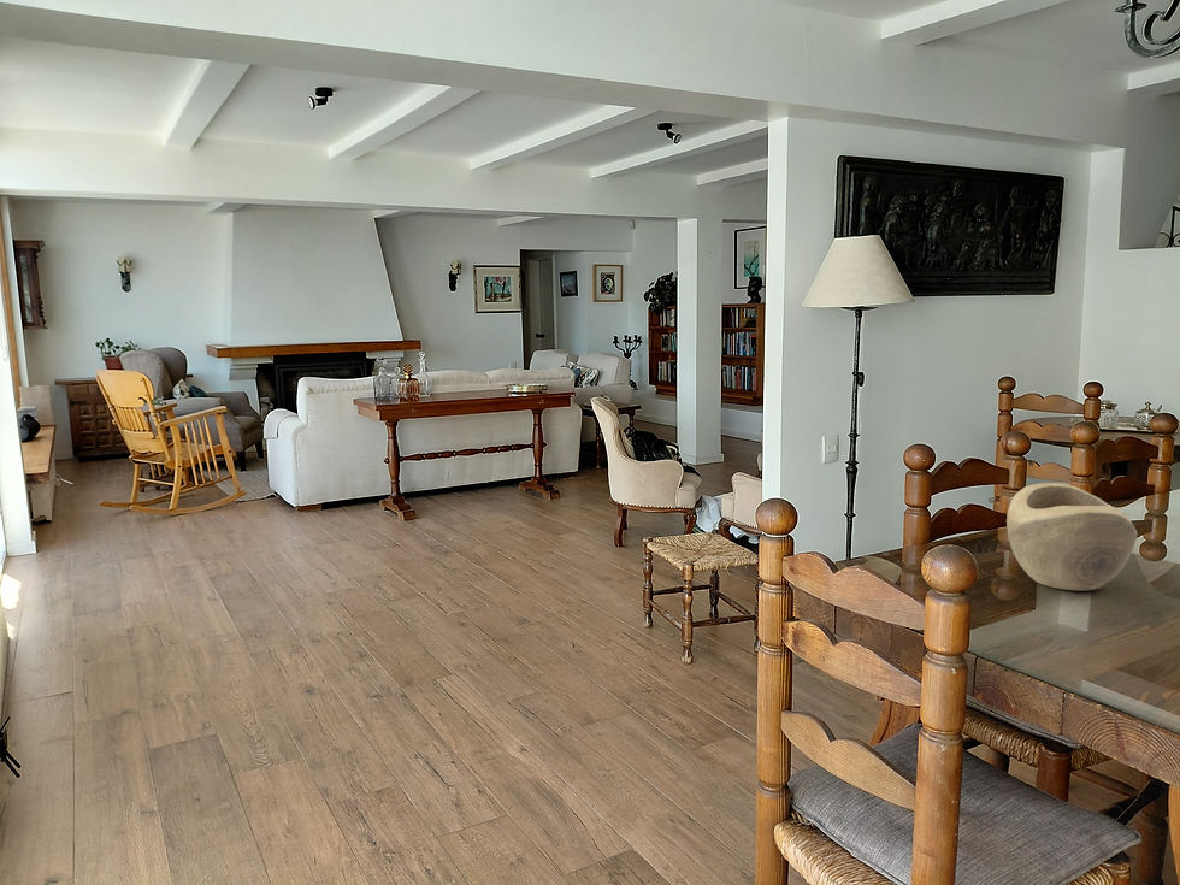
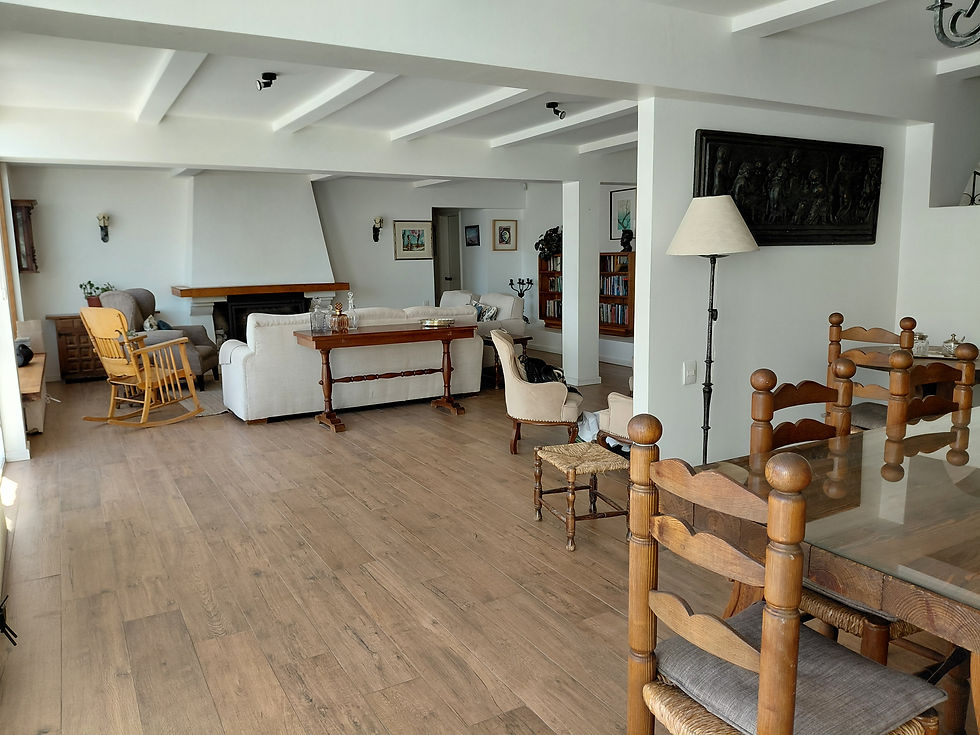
- decorative bowl (1069, 537)
